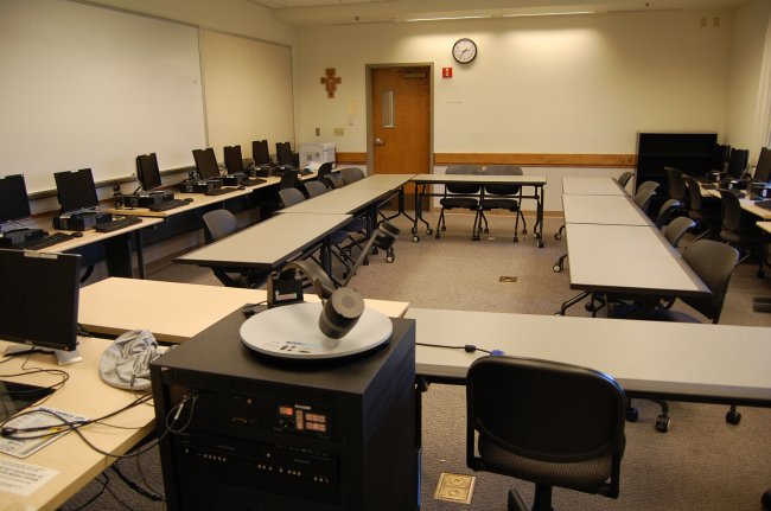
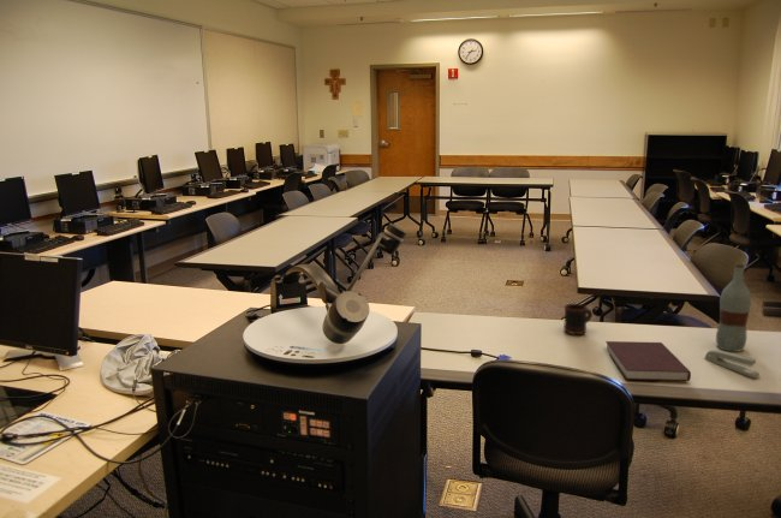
+ mug (579, 318)
+ notebook (644, 359)
+ bottle (734, 305)
+ stapler (732, 359)
